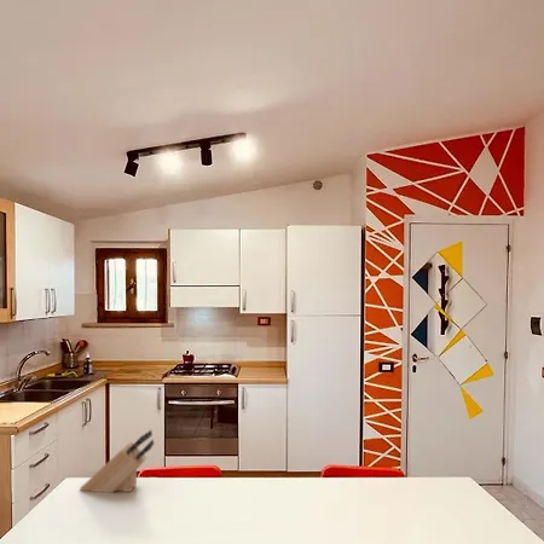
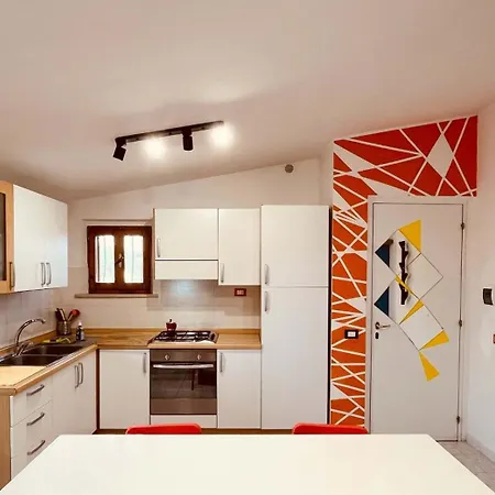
- knife block (118, 458)
